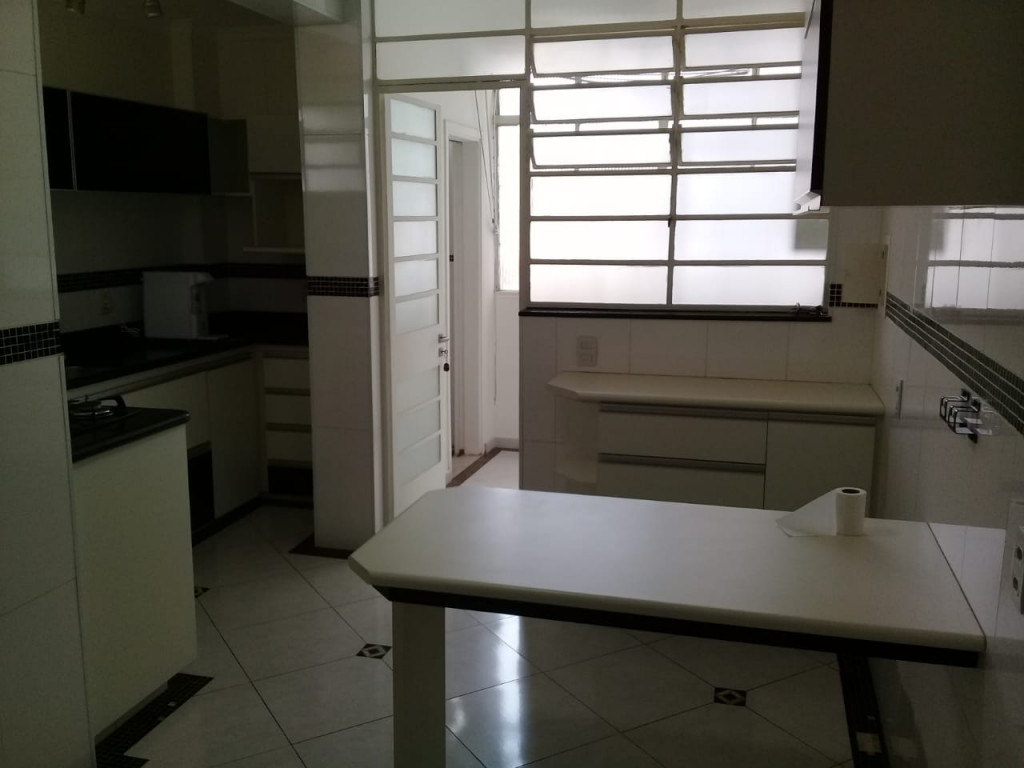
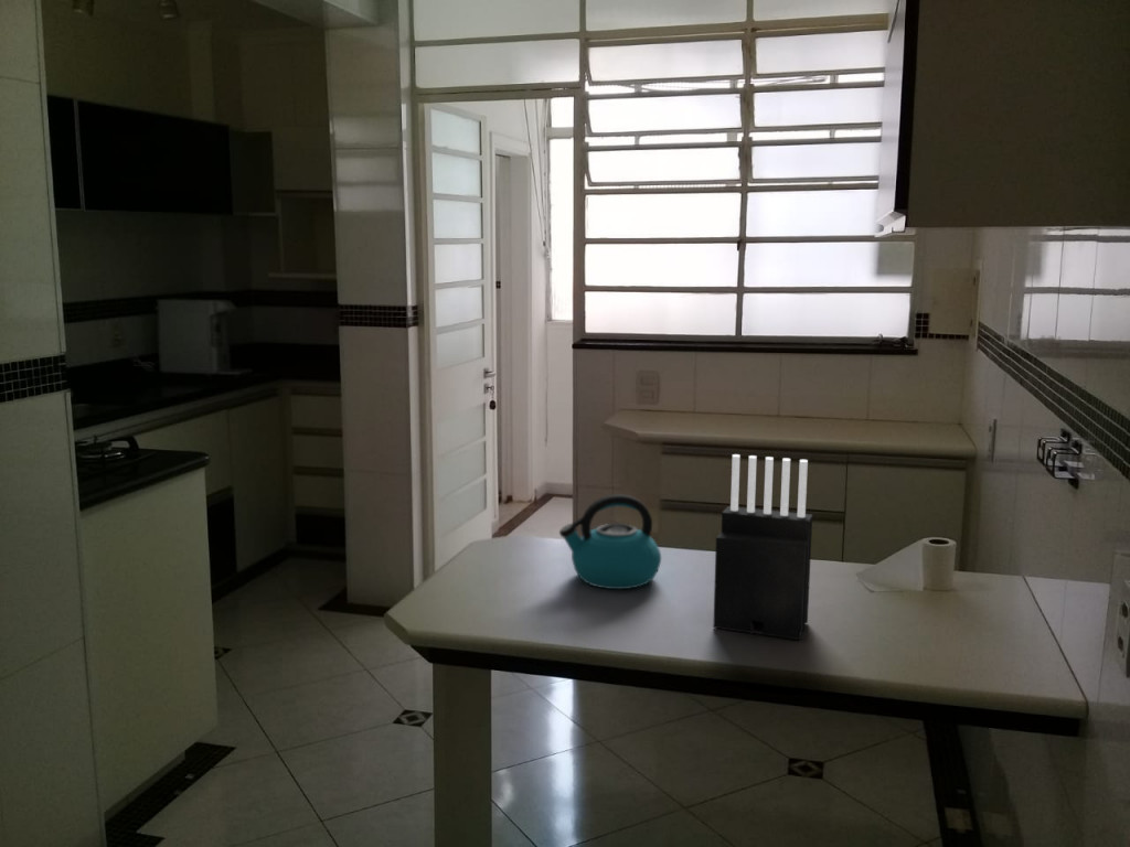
+ knife block (763, 545)
+ kettle (609, 537)
